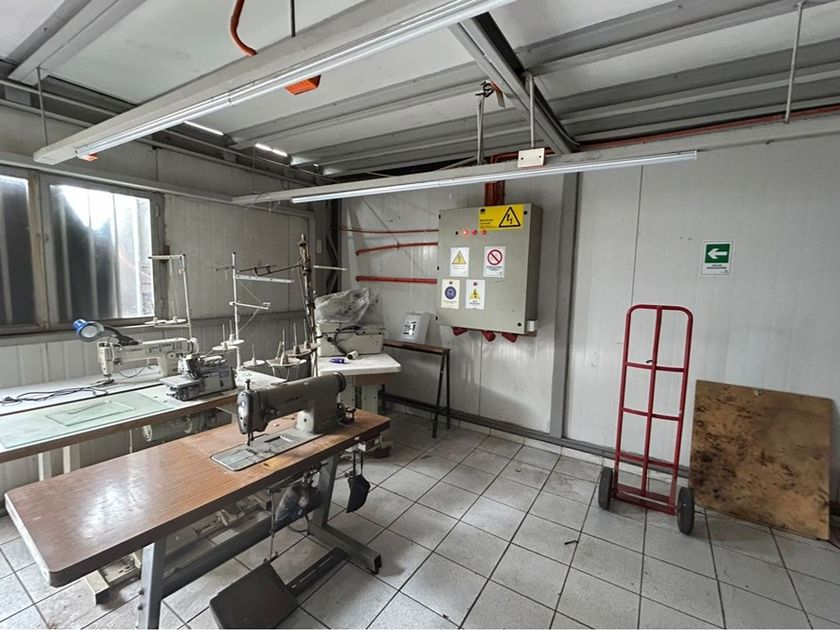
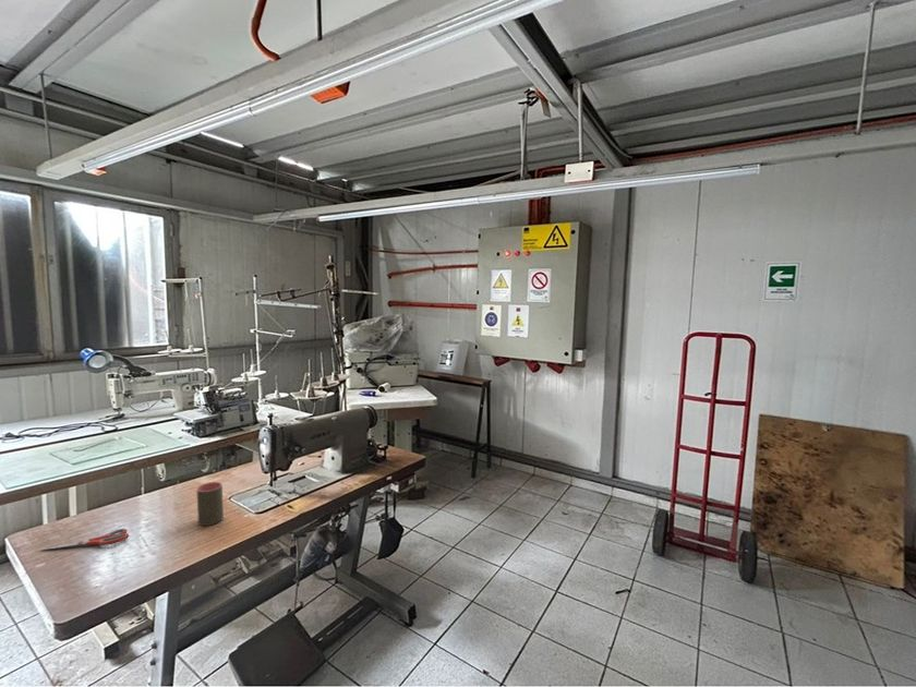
+ scissors (85, 543)
+ cup (209, 503)
